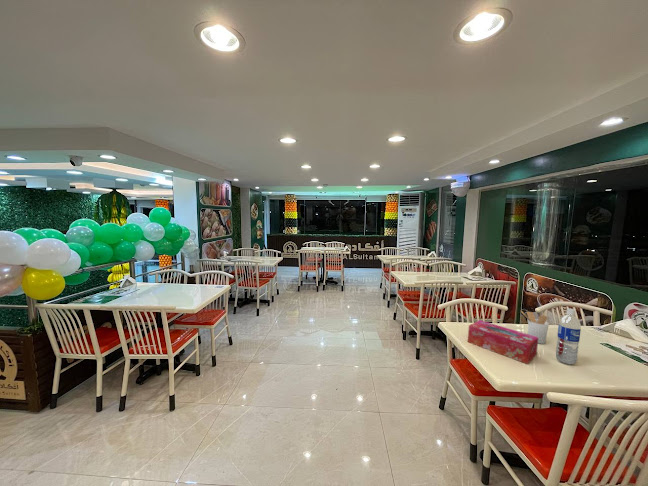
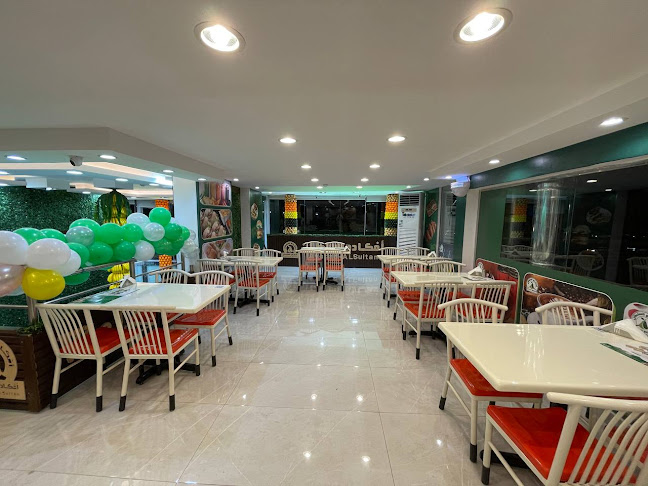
- tissue box (501, 339)
- utensil holder (532, 325)
- water bottle (568, 335)
